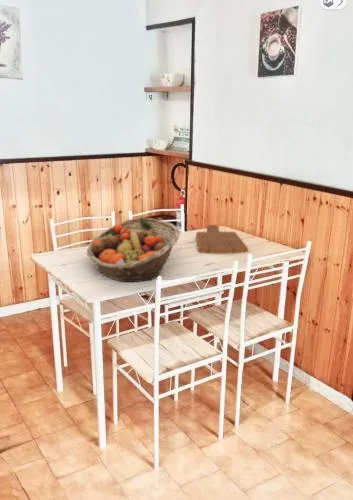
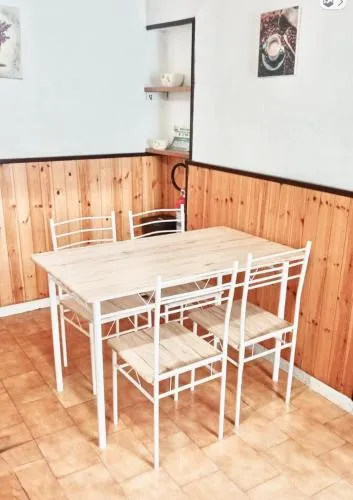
- cutting board (218, 240)
- fruit basket (133, 248)
